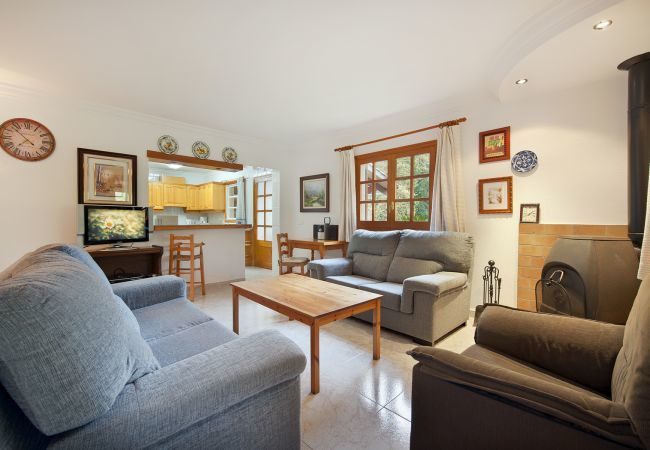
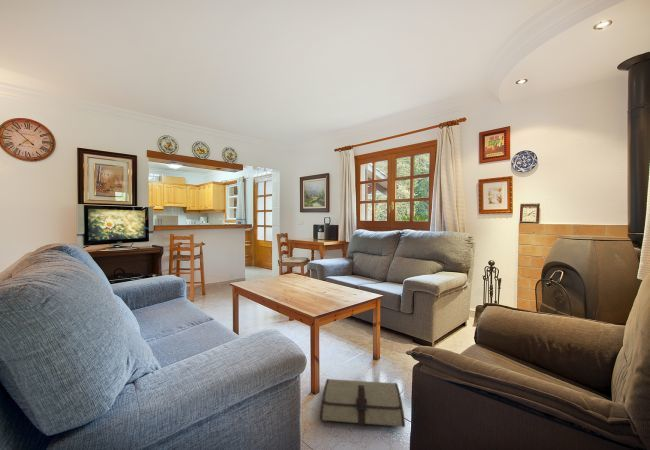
+ tool roll (361, 394)
